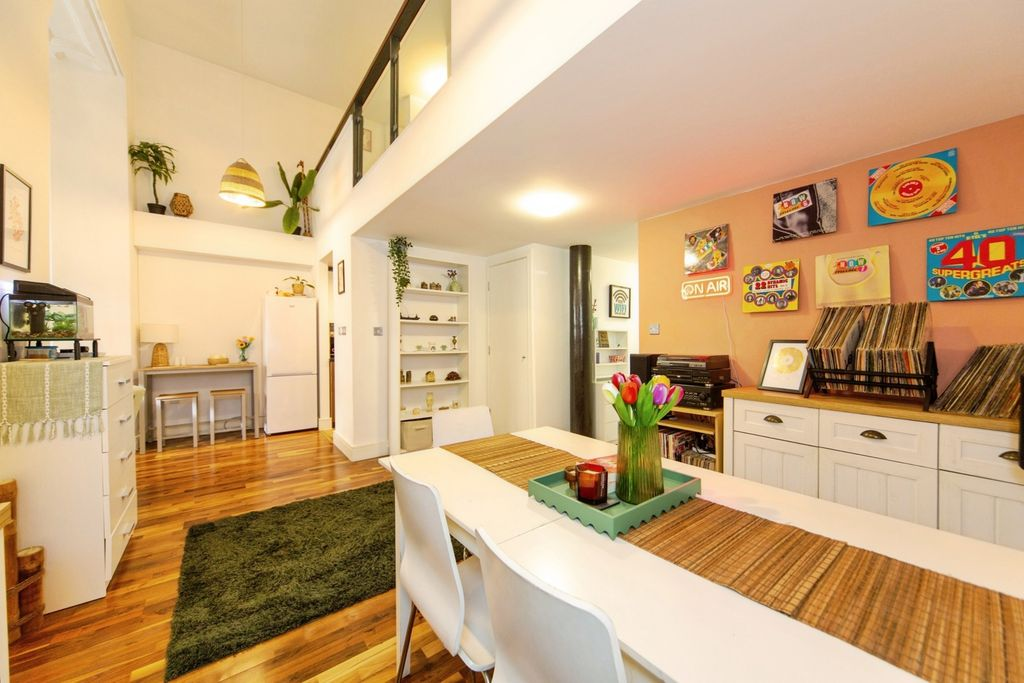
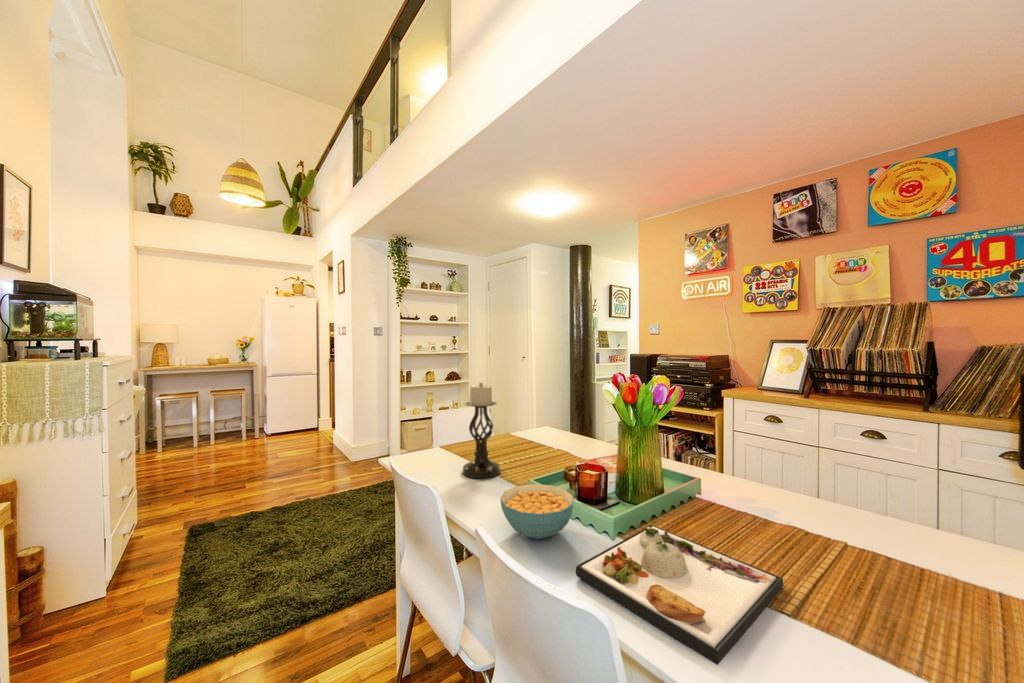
+ candle holder (481, 427)
+ cereal bowl (537, 515)
+ dinner plate (676, 565)
